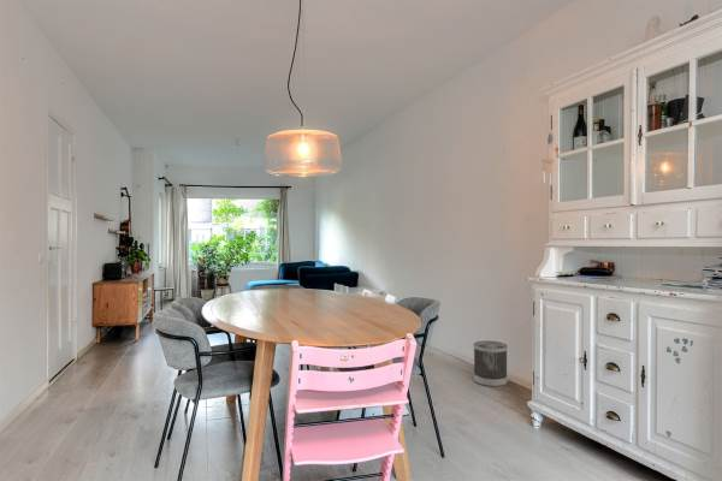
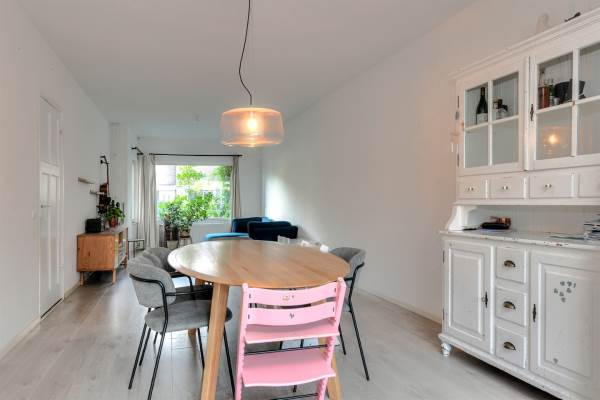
- wastebasket (490, 362)
